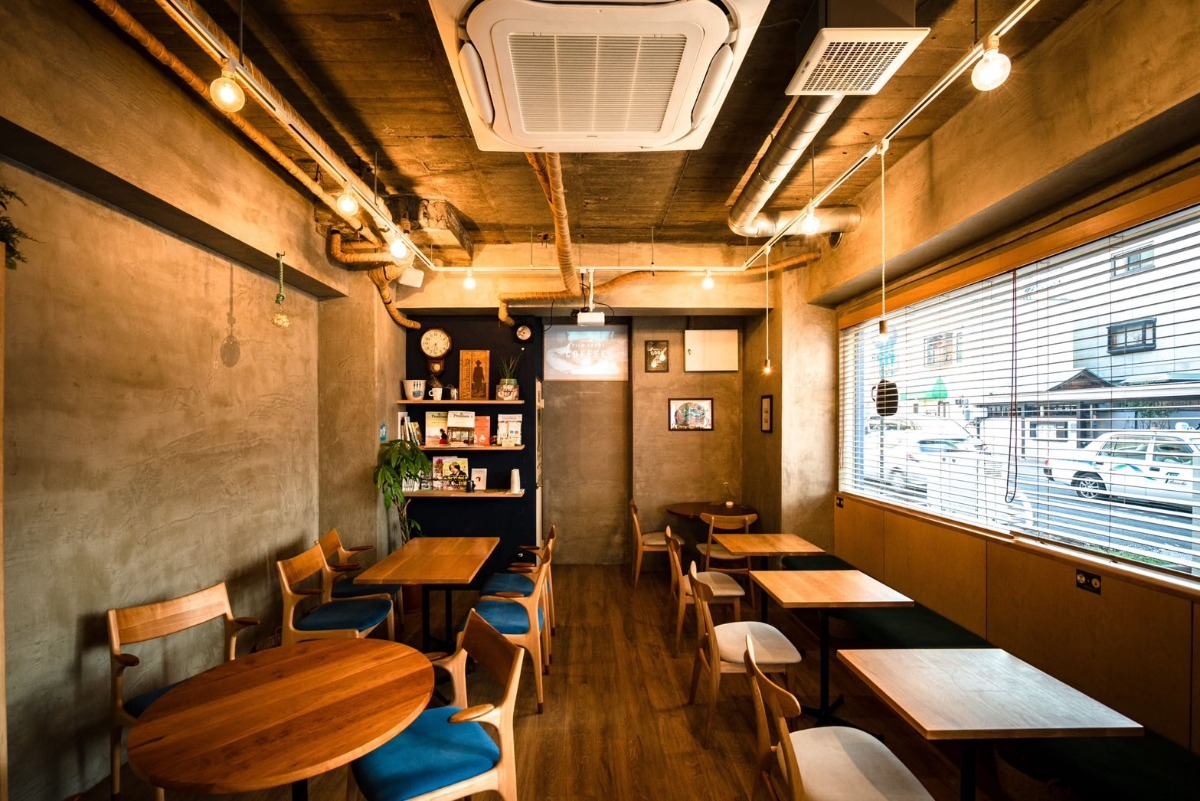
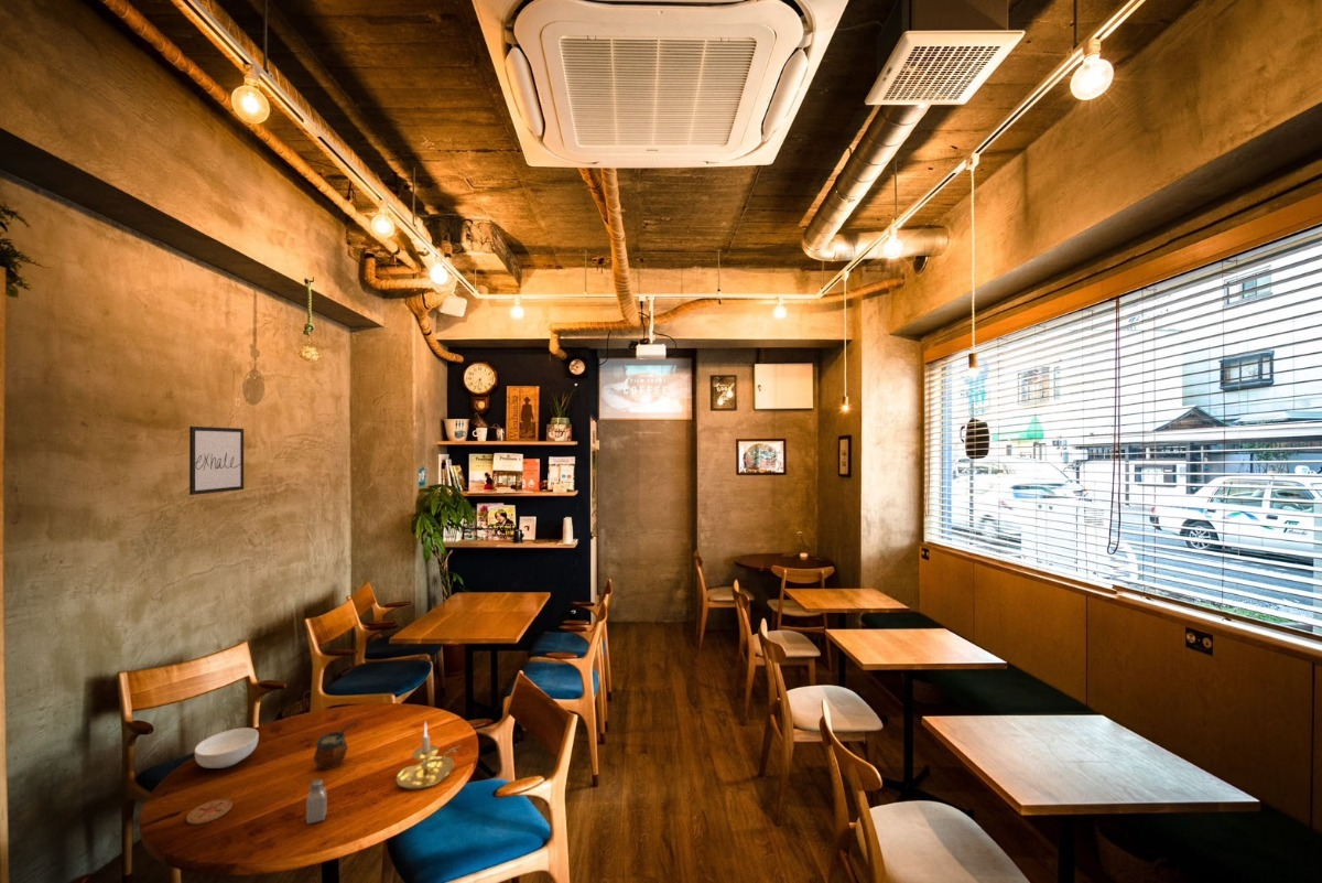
+ coaster (209, 810)
+ cereal bowl (227, 751)
+ candle holder (430, 747)
+ gourd (336, 743)
+ saltshaker (316, 799)
+ wall art (218, 460)
